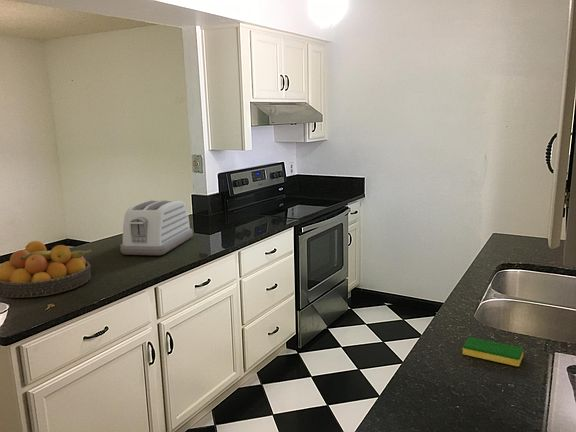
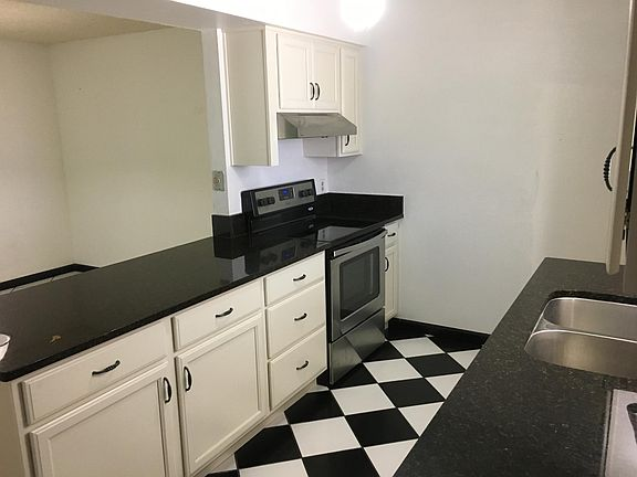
- fruit bowl (42, 264)
- toaster (156, 224)
- dish sponge (492, 351)
